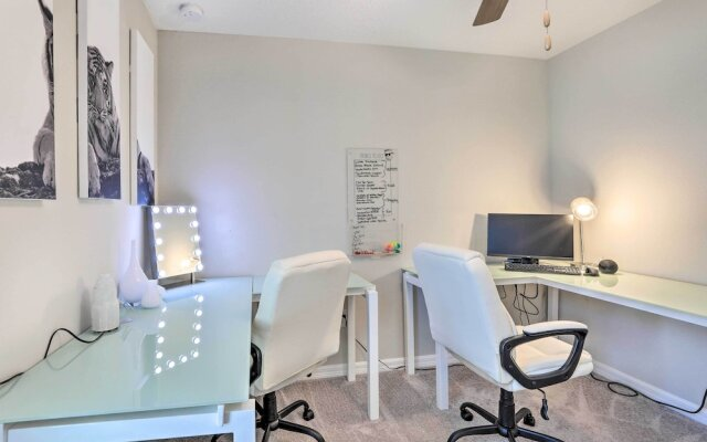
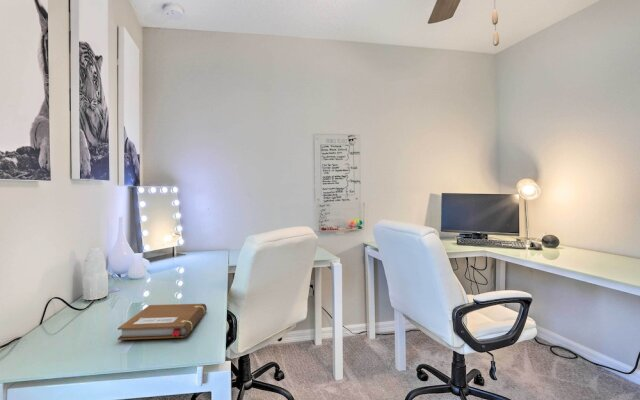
+ notebook (166, 320)
